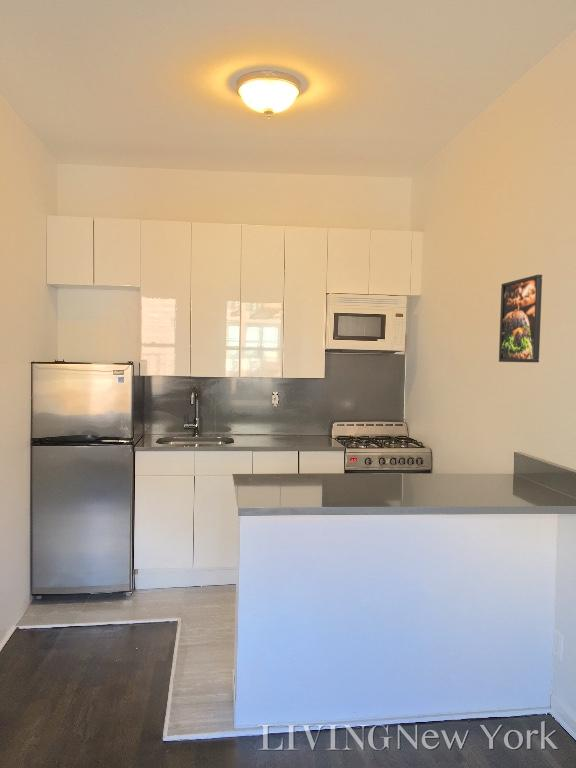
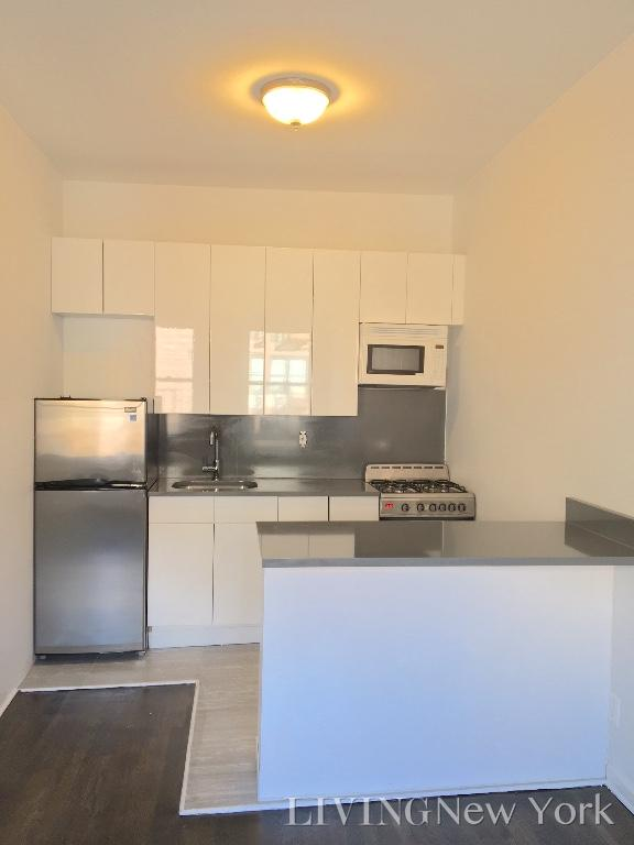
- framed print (519, 320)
